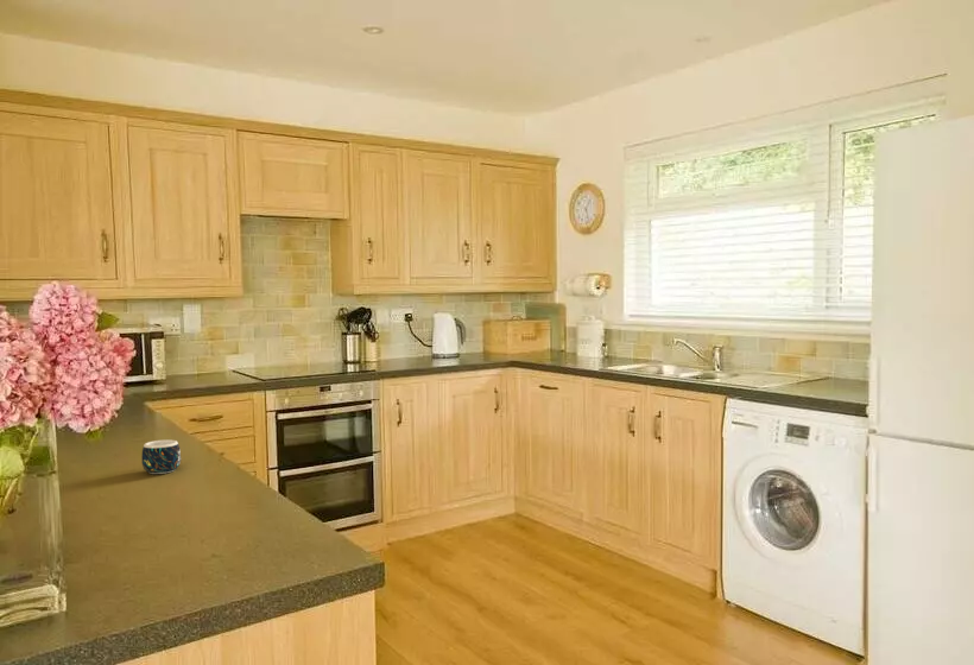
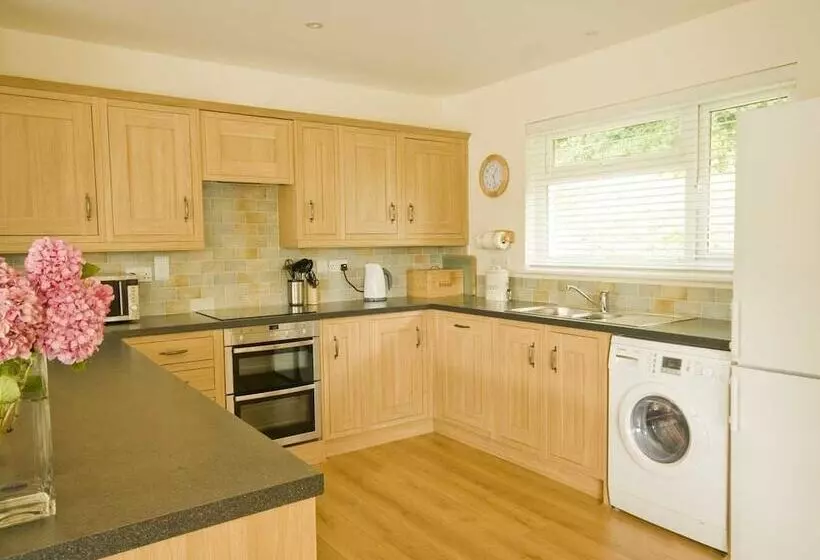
- mug (160, 455)
